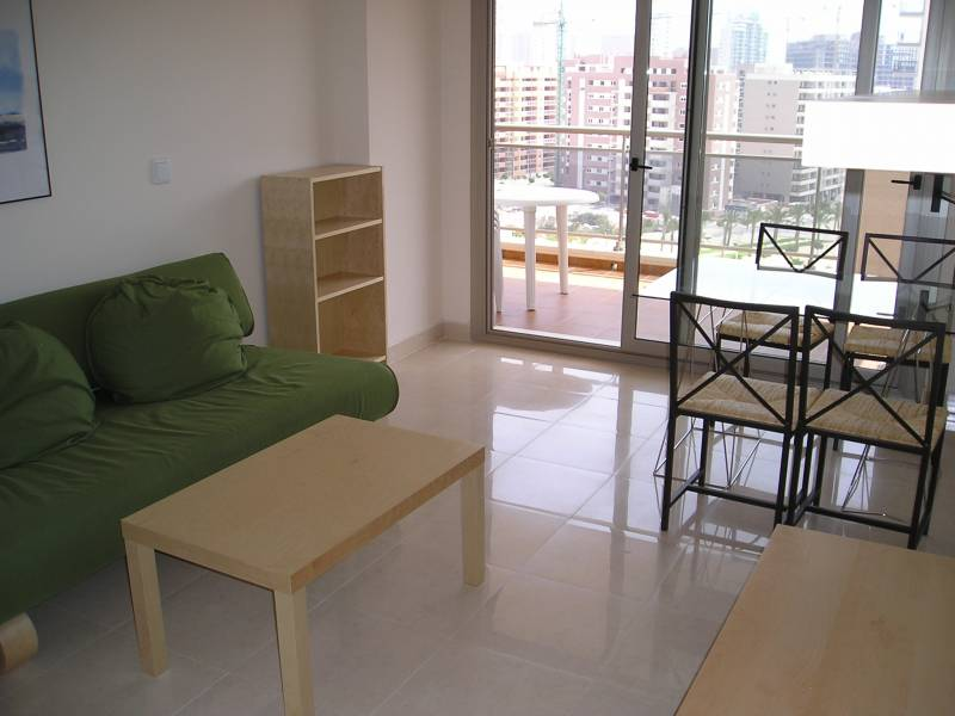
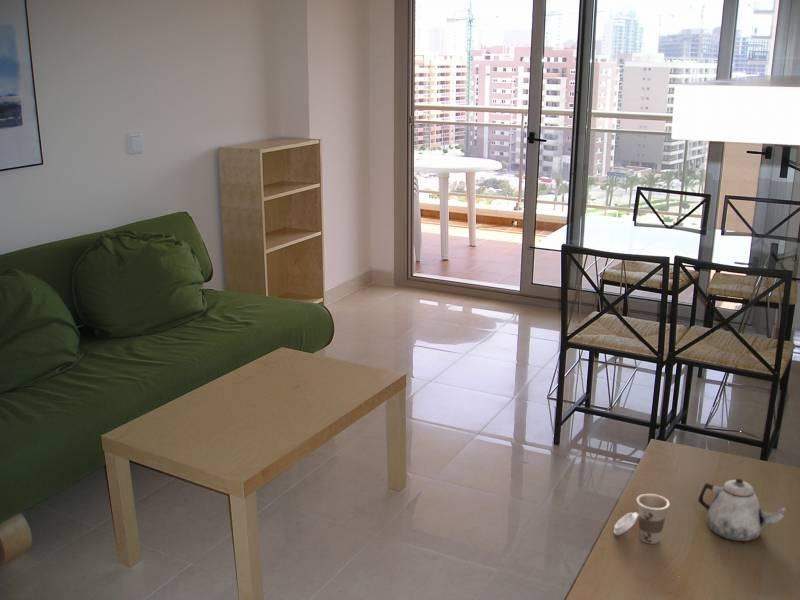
+ teapot (742, 506)
+ cup (641, 518)
